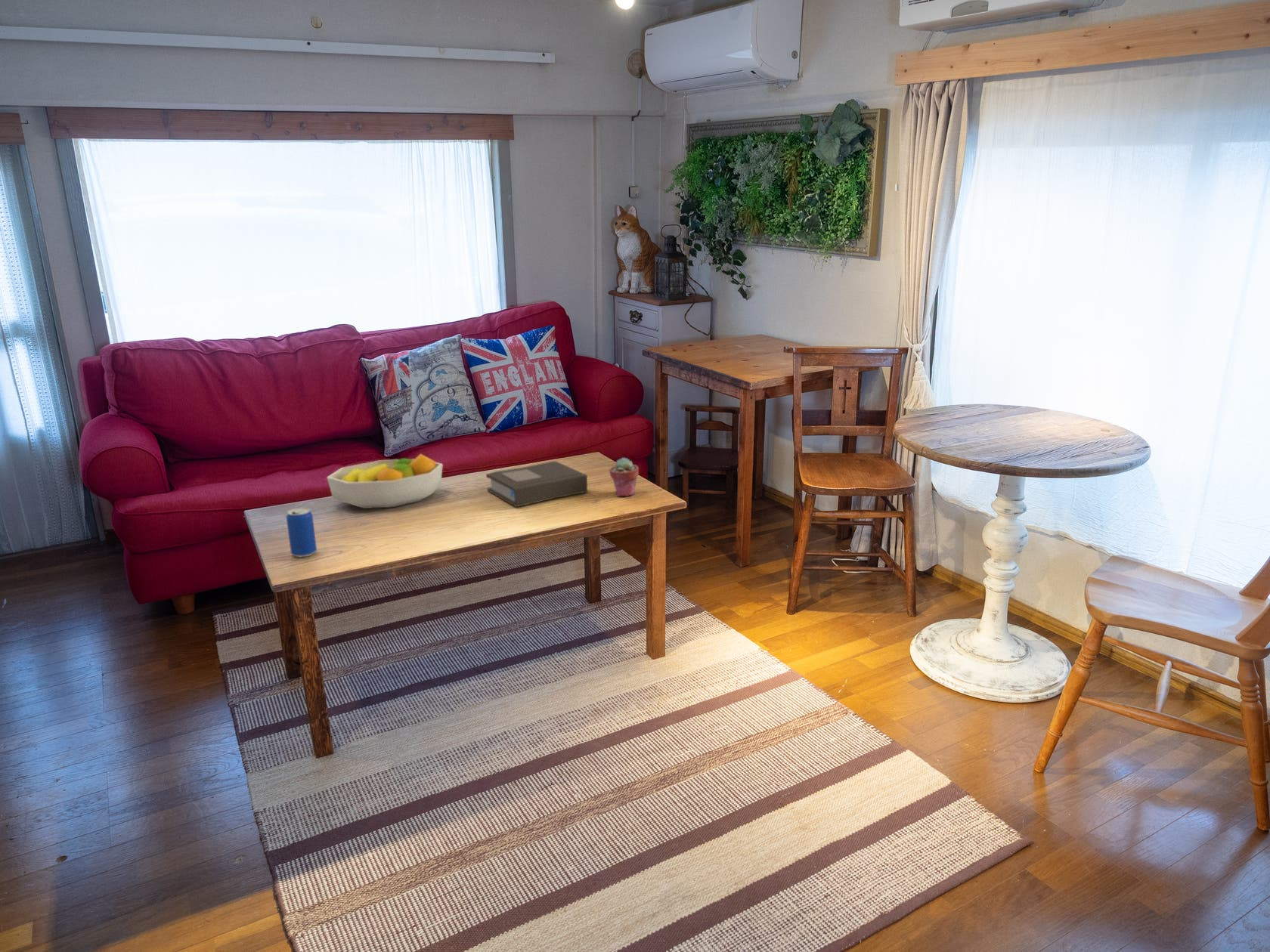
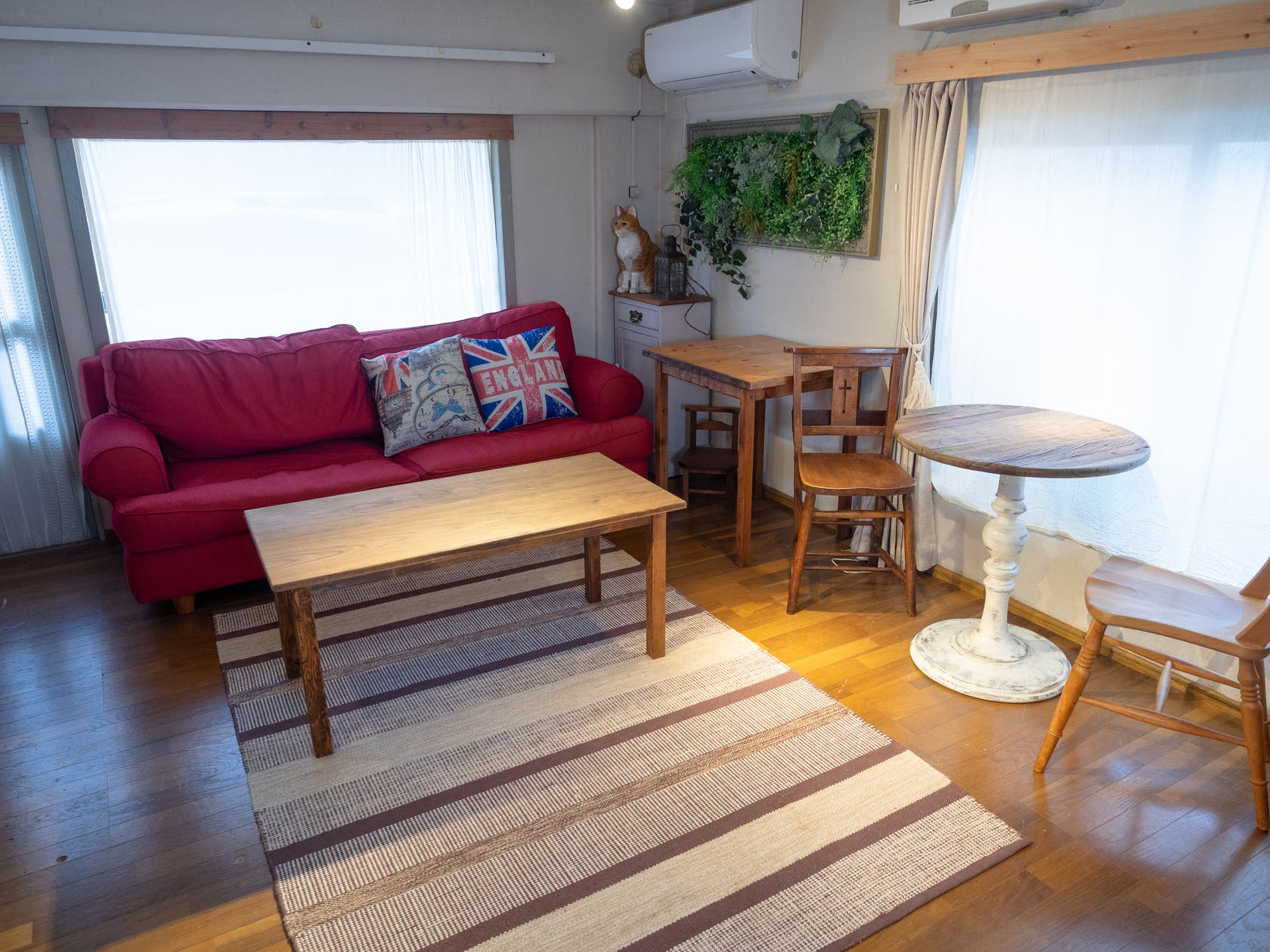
- fruit bowl (386, 478)
- beverage can (301, 532)
- book (536, 482)
- potted succulent (624, 475)
